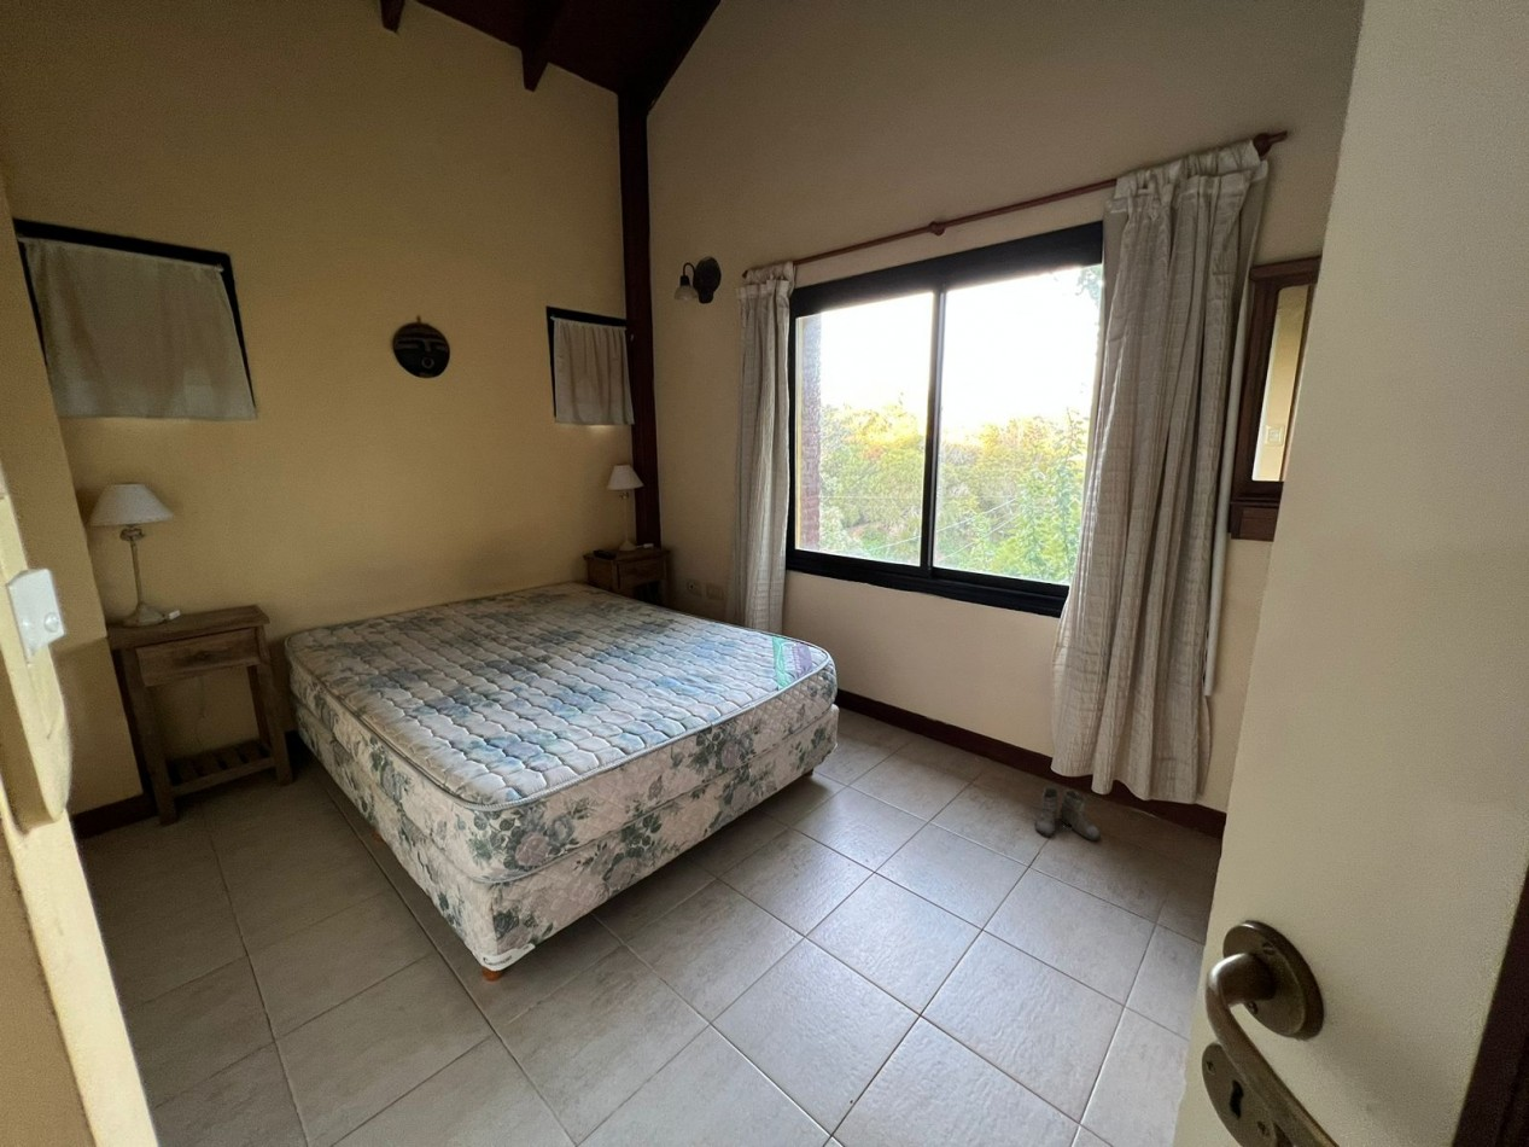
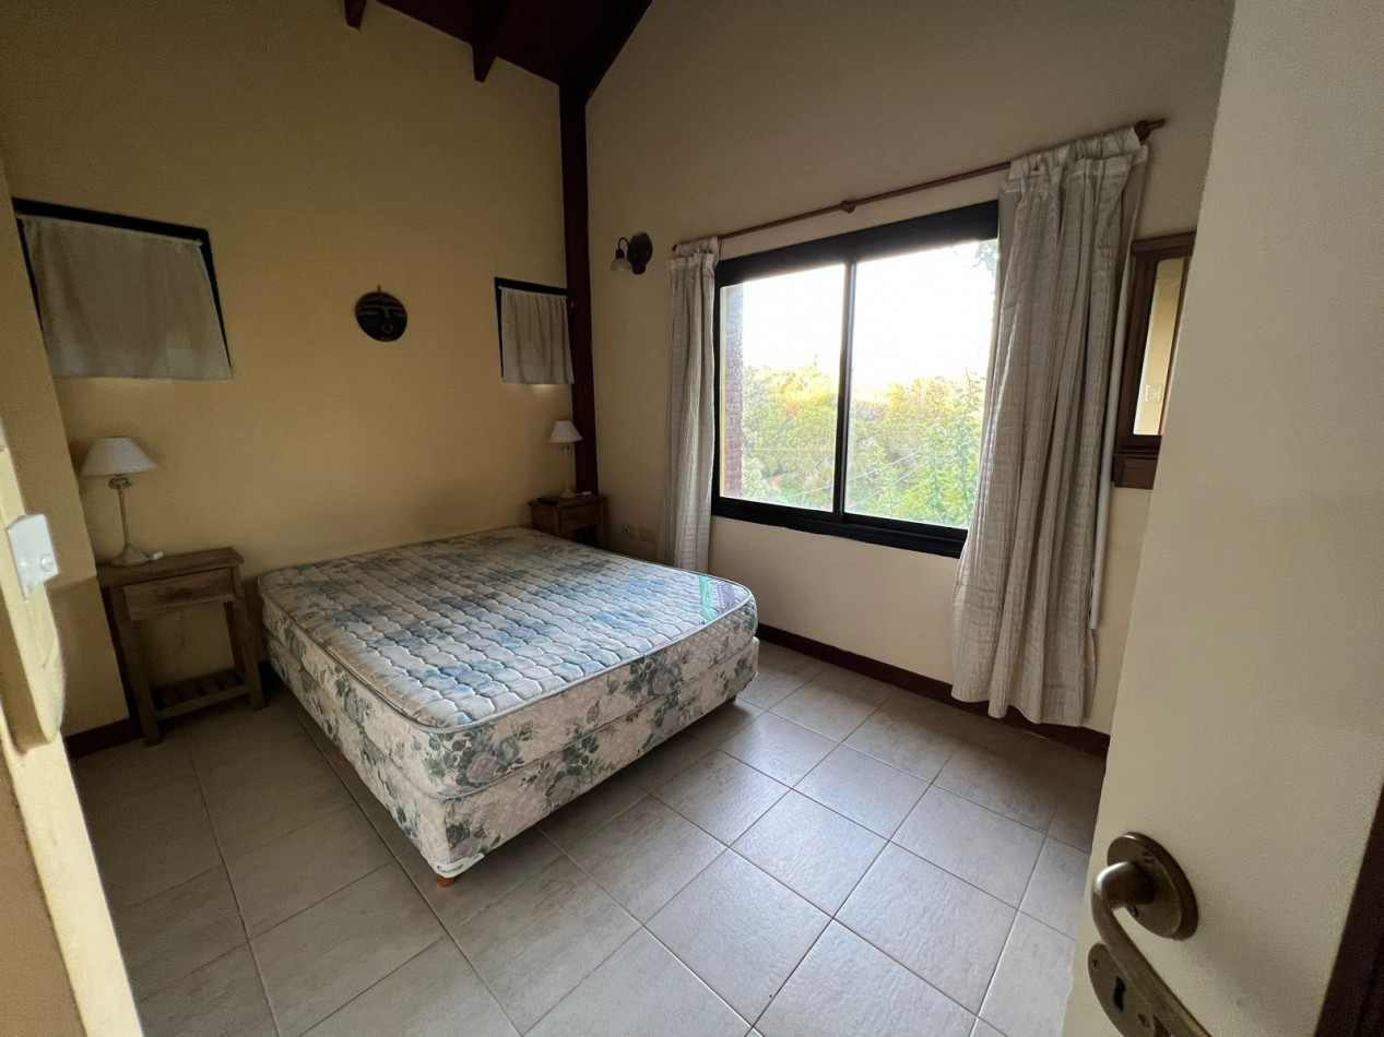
- boots (1062, 811)
